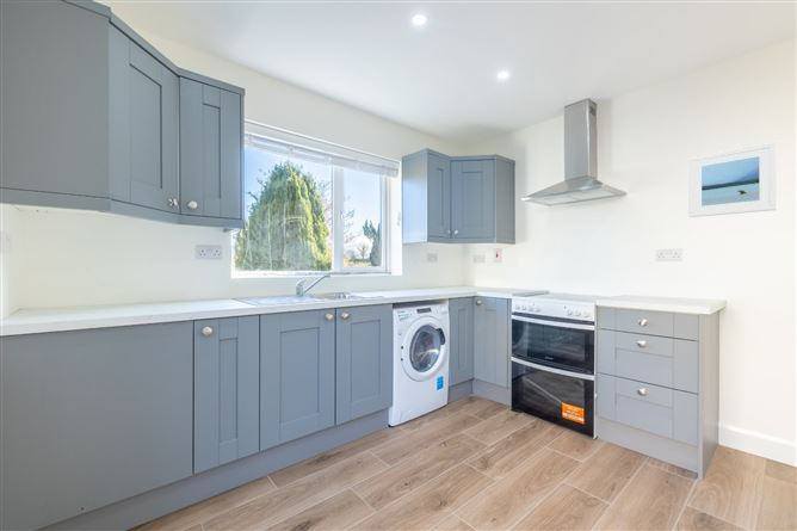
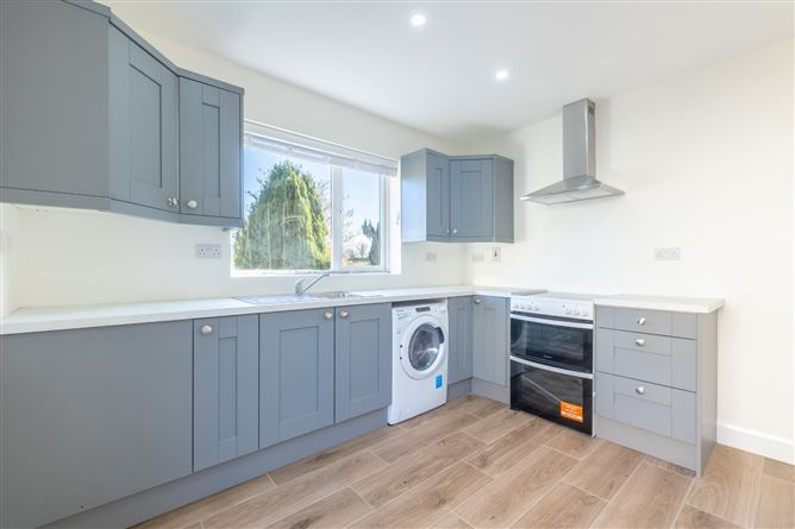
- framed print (729, 181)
